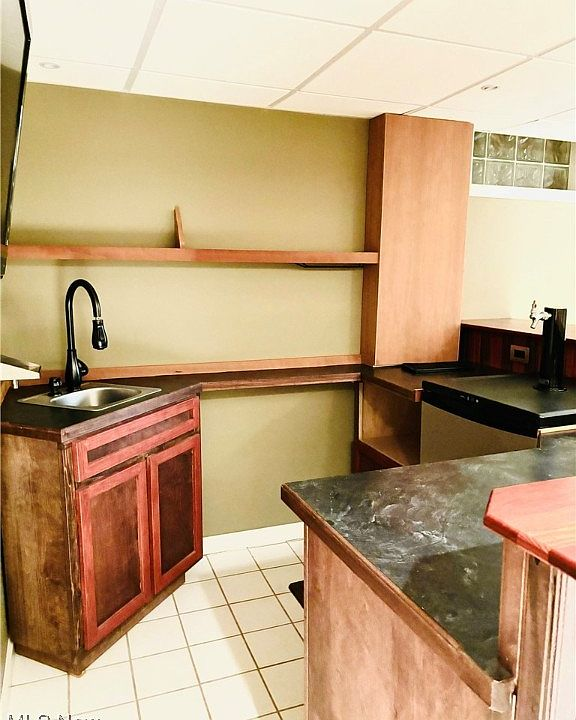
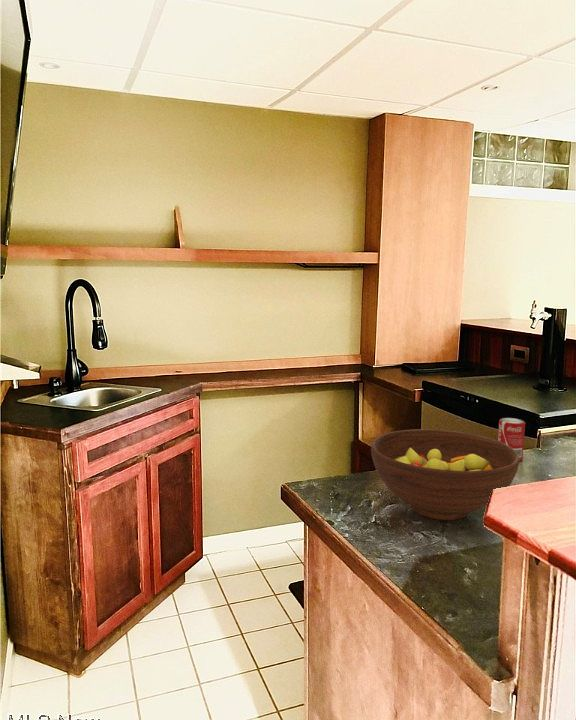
+ fruit bowl (441, 479)
+ beverage can (510, 439)
